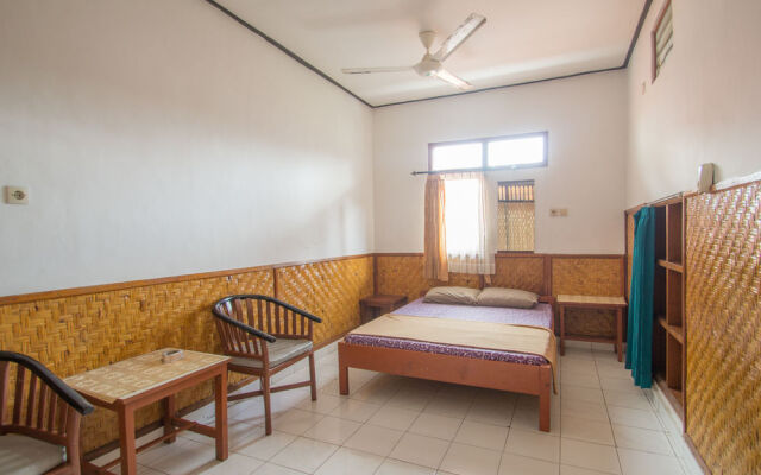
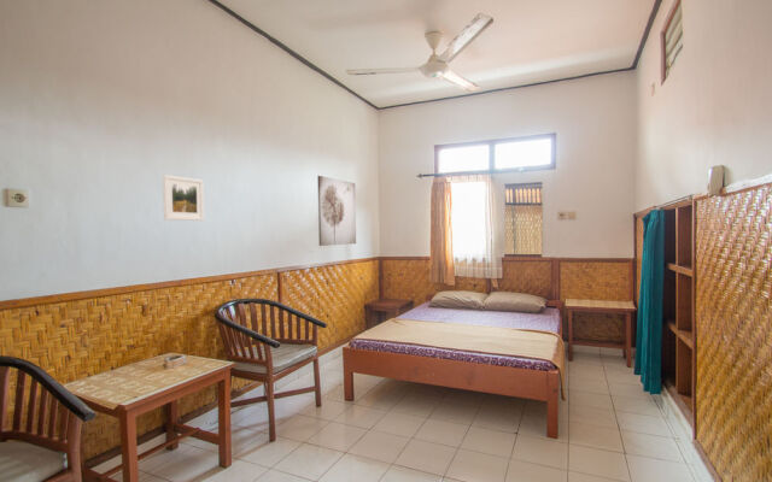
+ wall art (338, 212)
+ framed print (183, 199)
